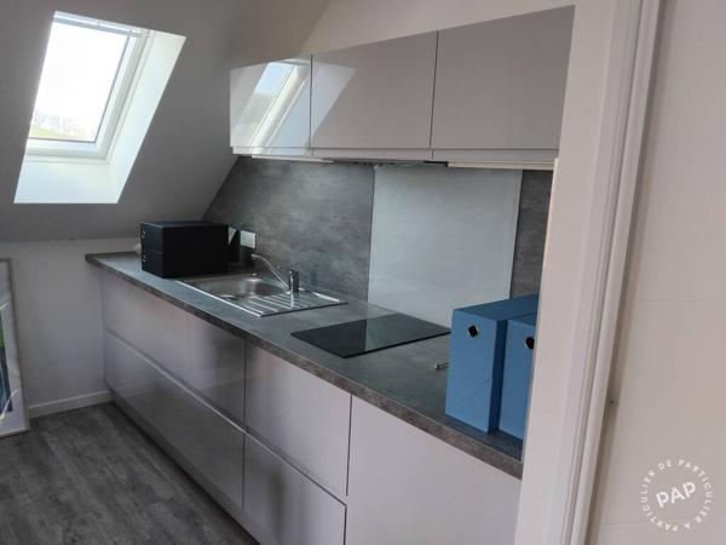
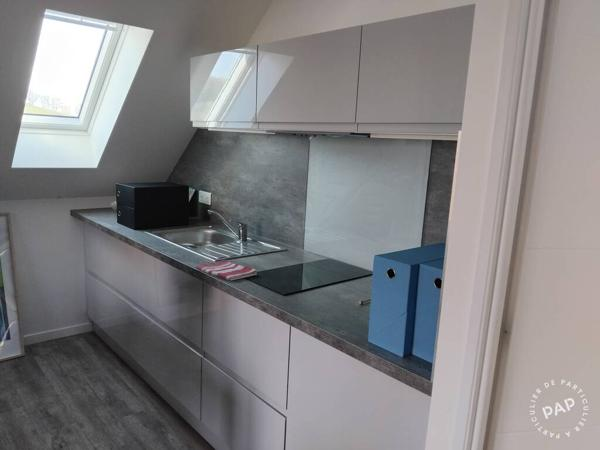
+ dish towel (226, 269)
